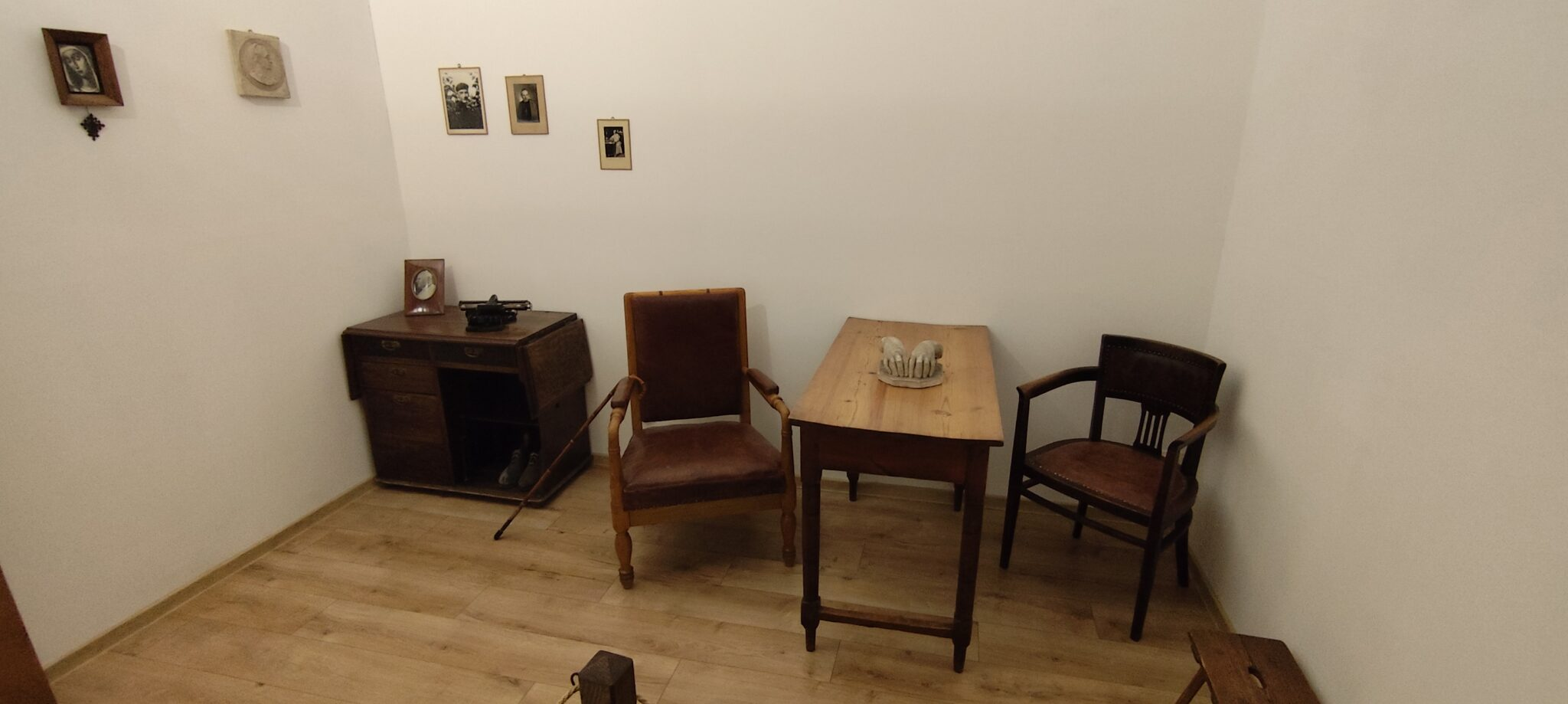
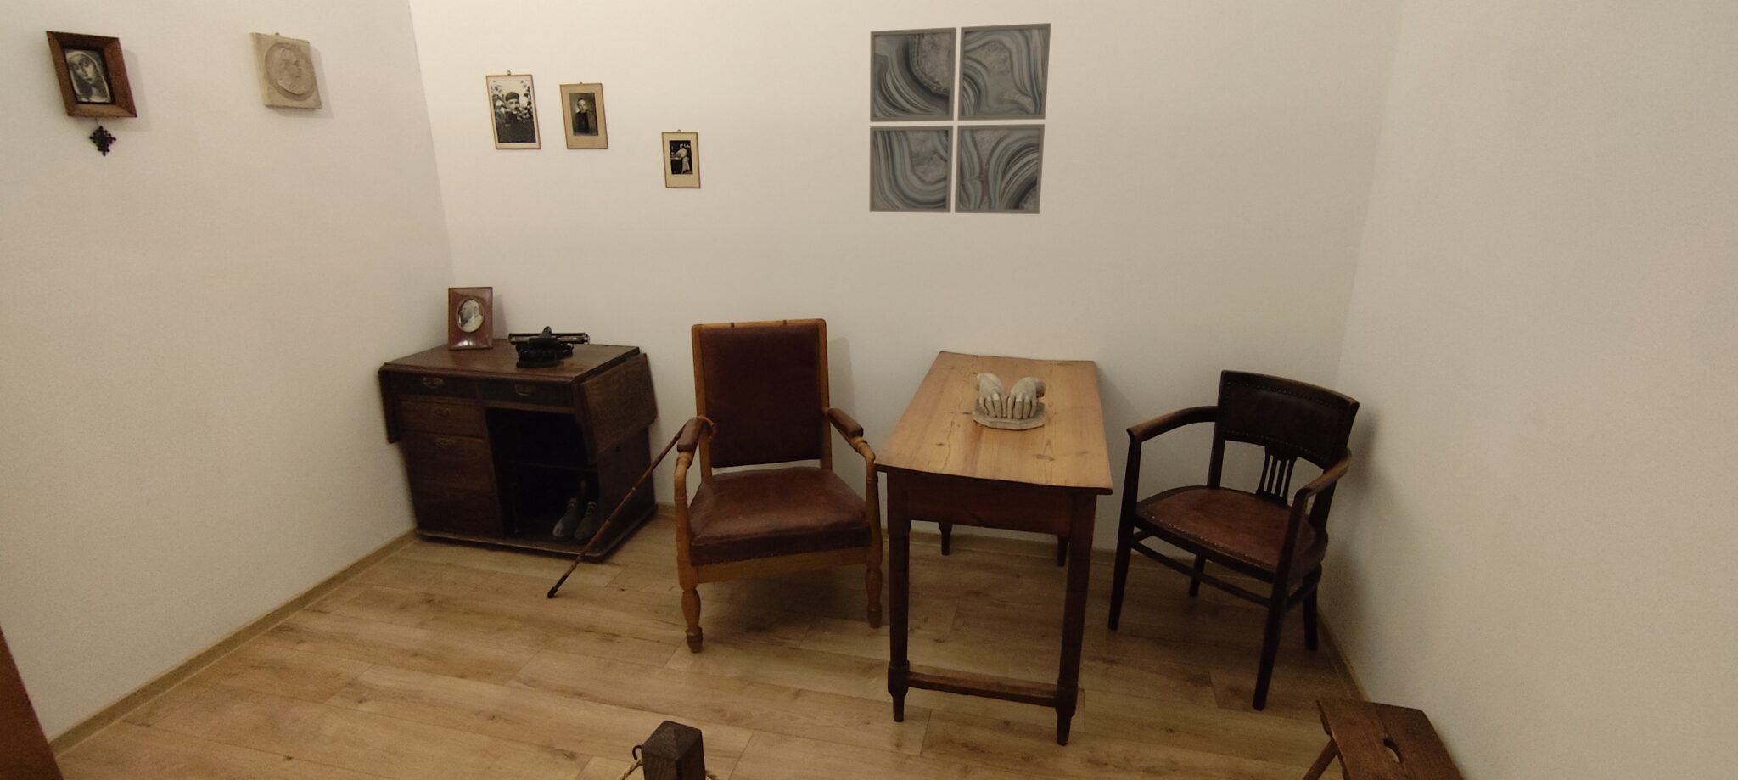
+ wall art (958, 125)
